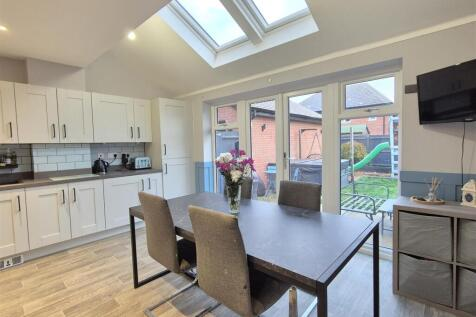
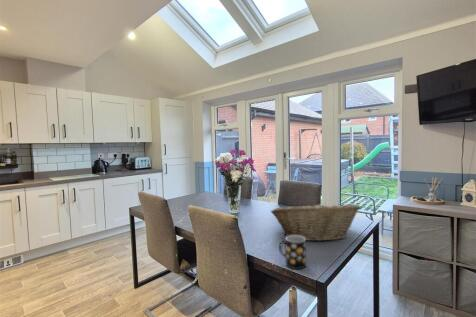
+ mug (292, 251)
+ fruit basket (314, 216)
